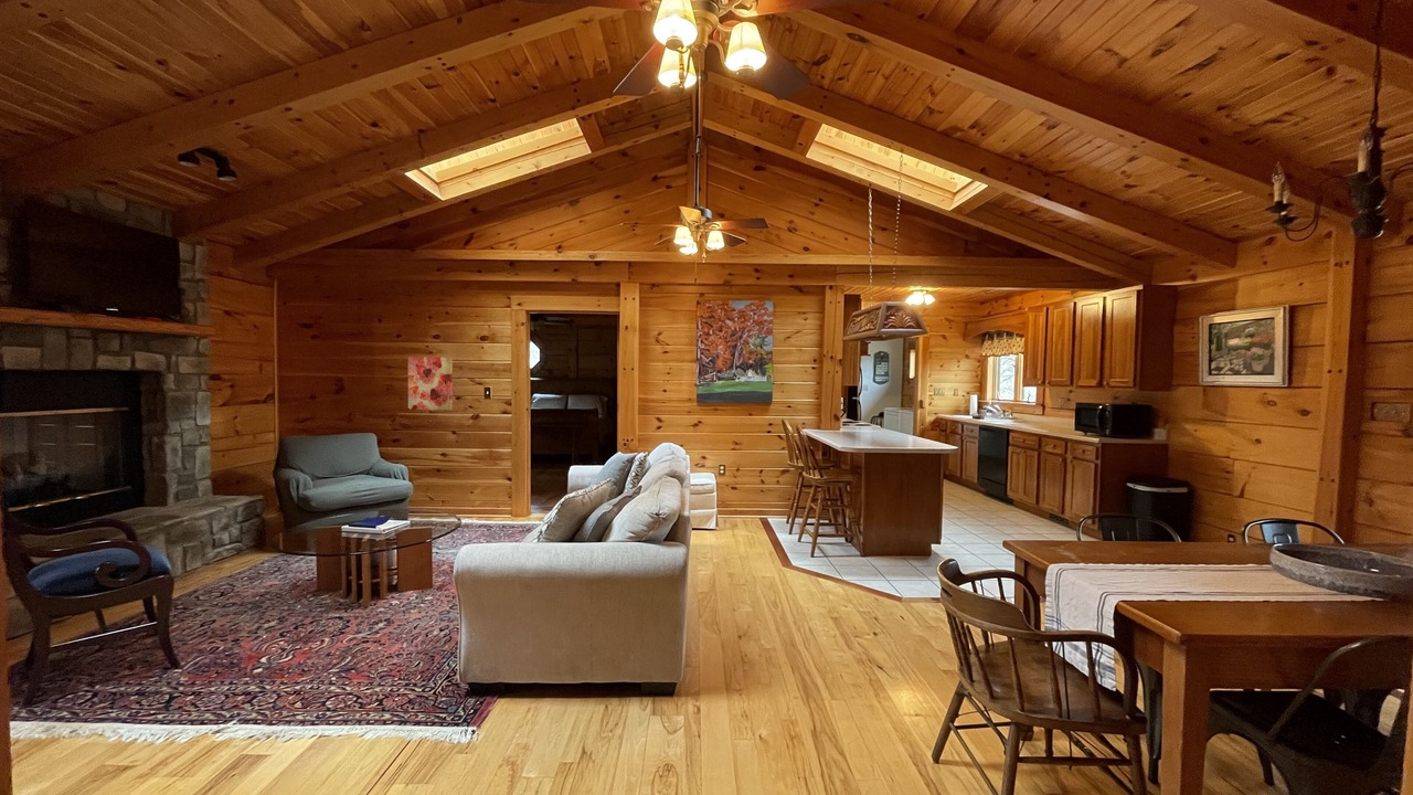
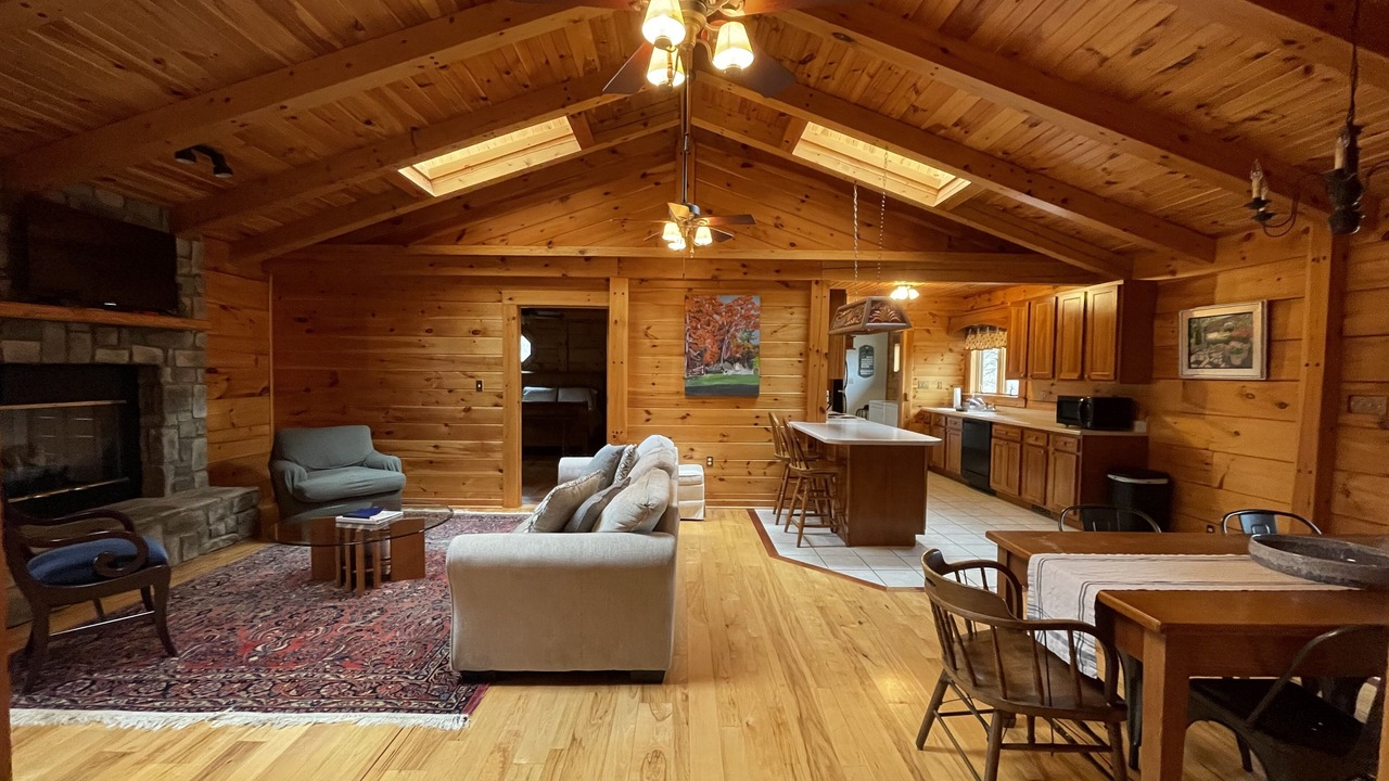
- wall art (429, 383)
